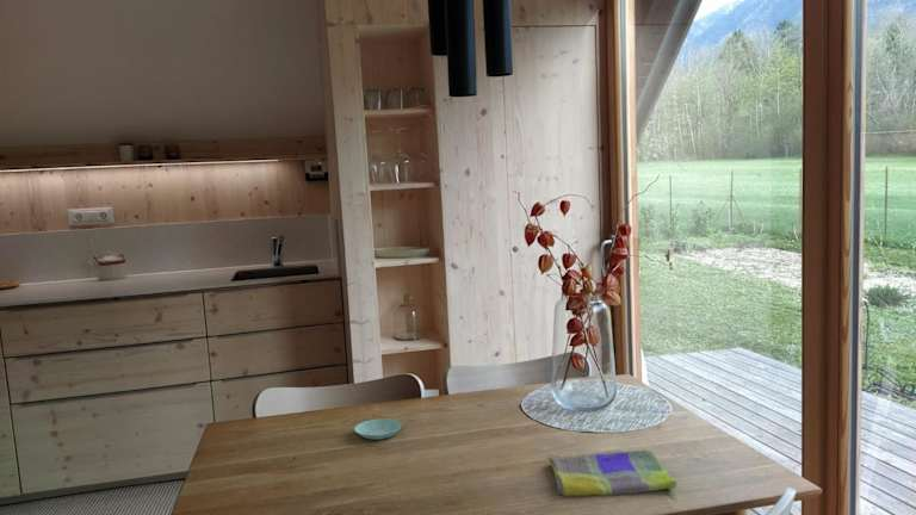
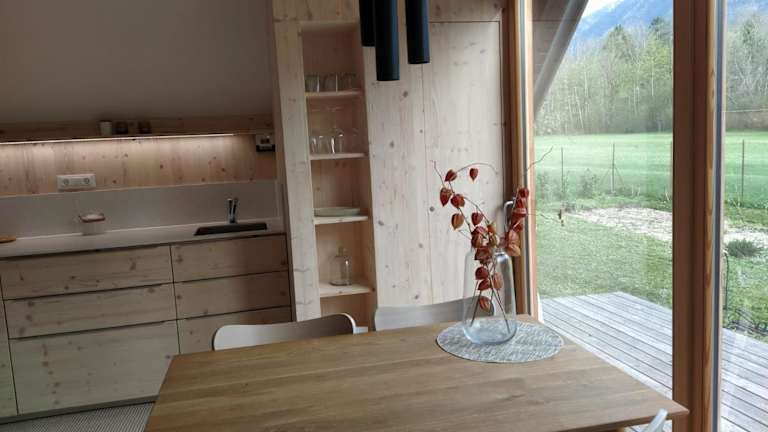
- dish towel (608, 471)
- saucer (378, 430)
